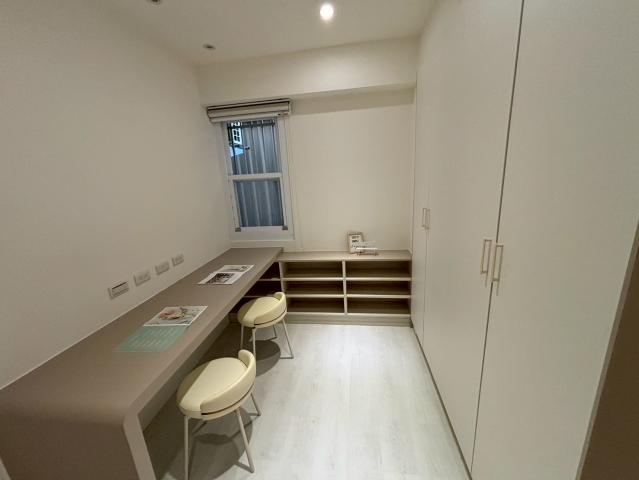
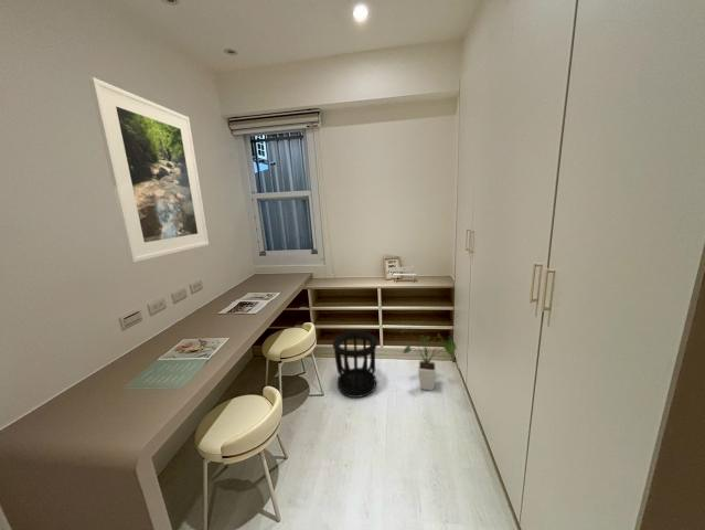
+ wastebasket (355, 362)
+ house plant (427, 362)
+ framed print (162, 180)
